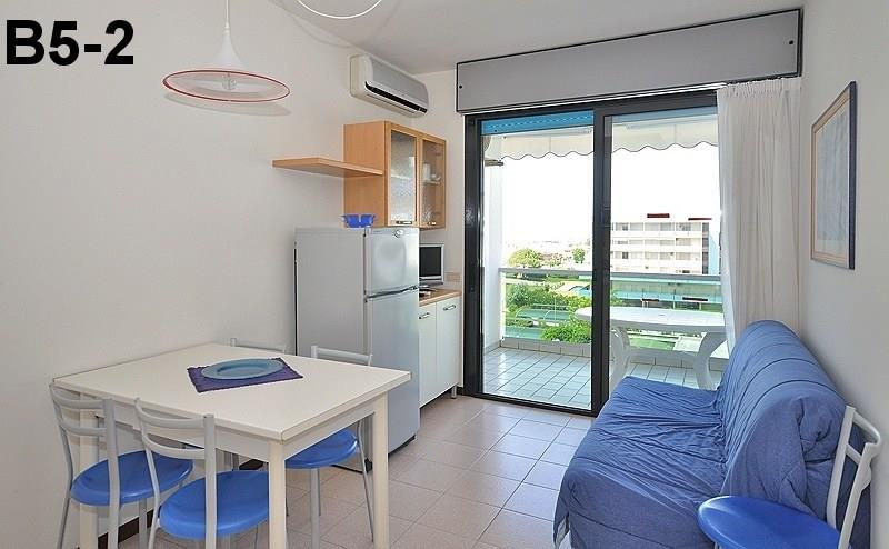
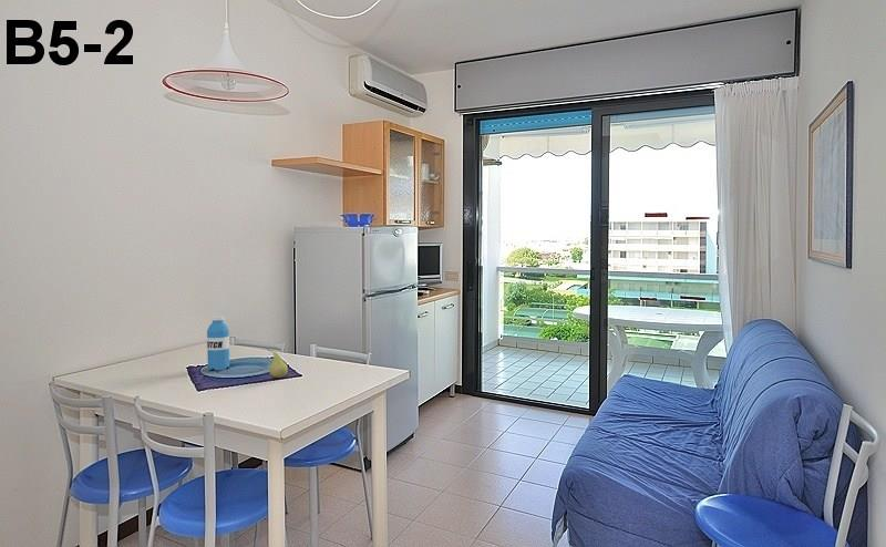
+ water bottle (218, 342)
+ fruit (277, 362)
